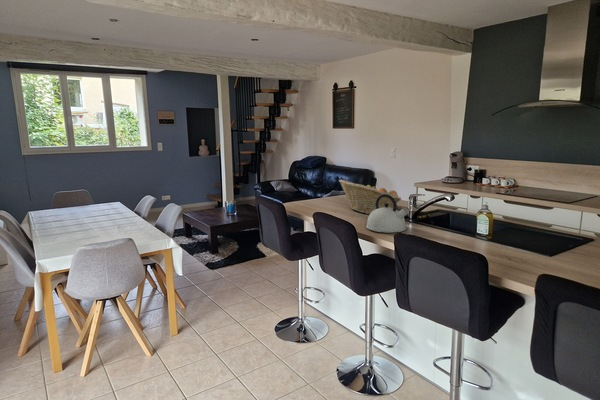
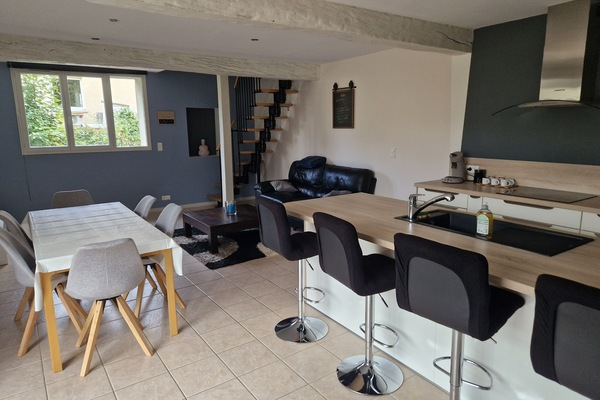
- kettle (388, 211)
- fruit basket (368, 194)
